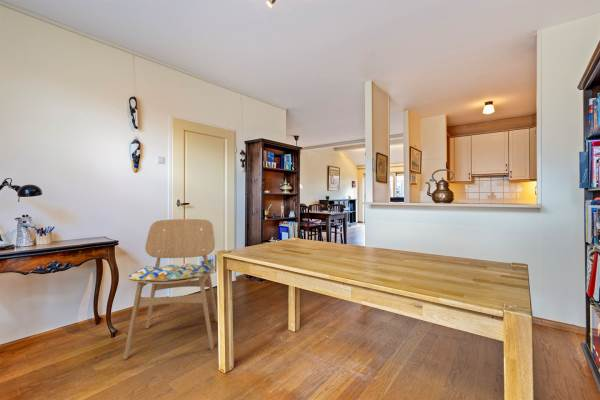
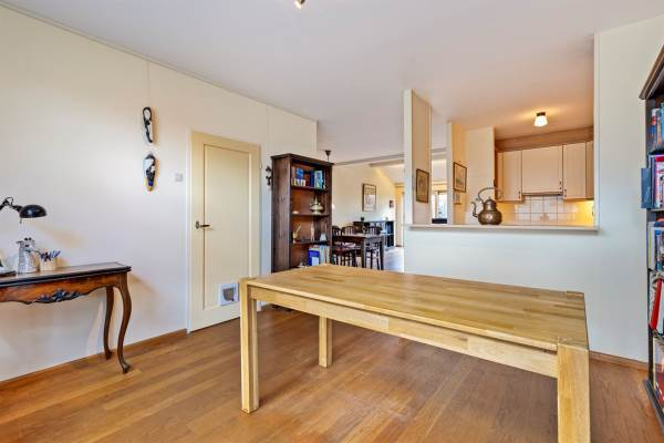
- dining chair (177, 279)
